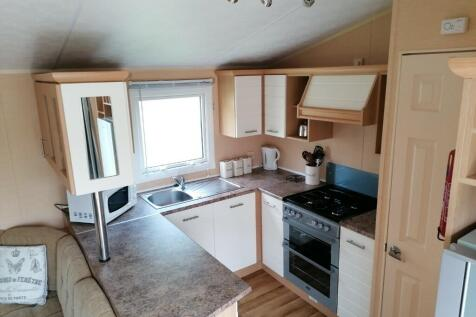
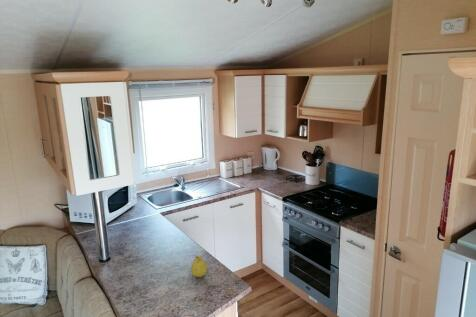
+ fruit (198, 265)
